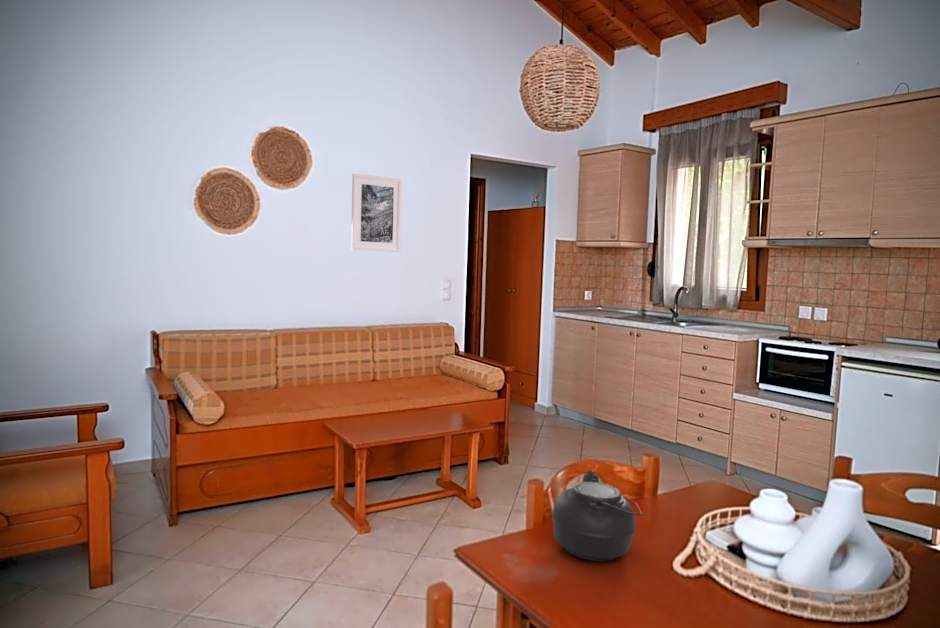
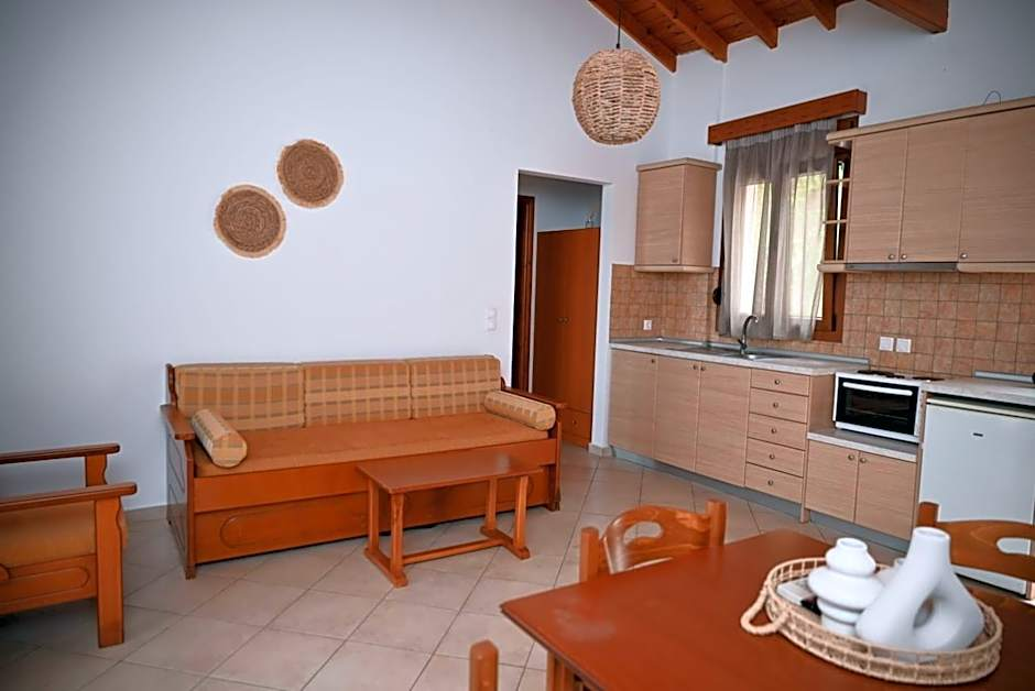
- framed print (377, 214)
- teapot (592, 515)
